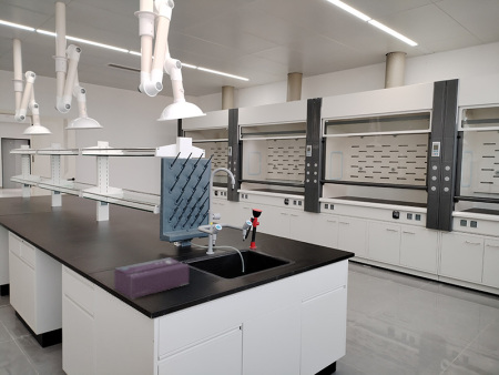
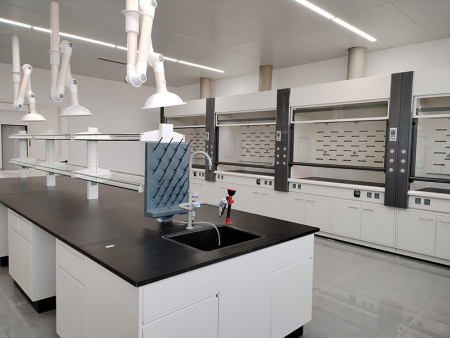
- tissue box (152, 275)
